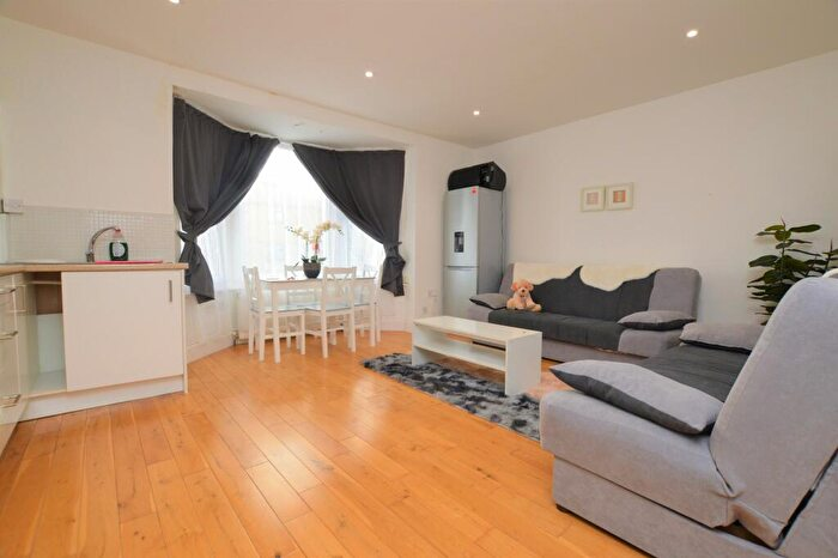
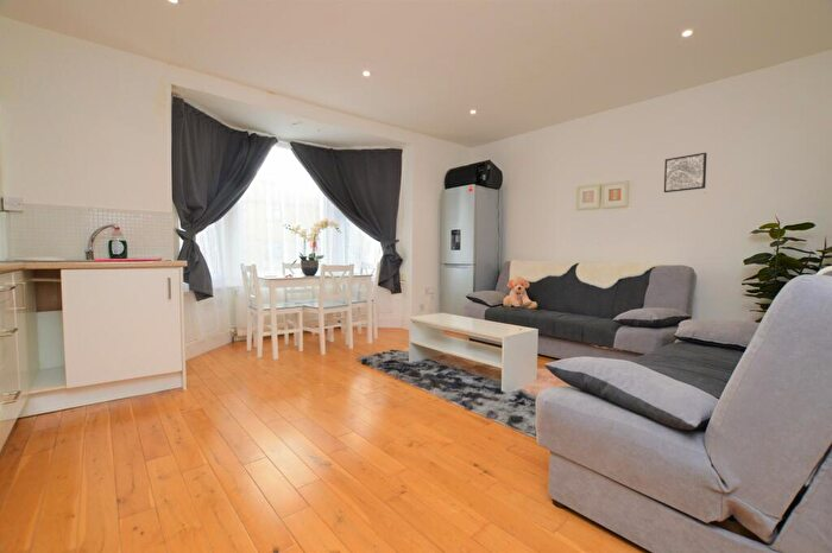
+ wall art (685, 173)
